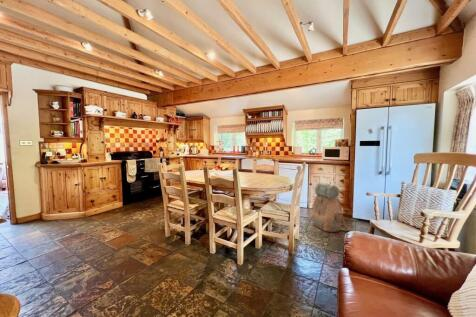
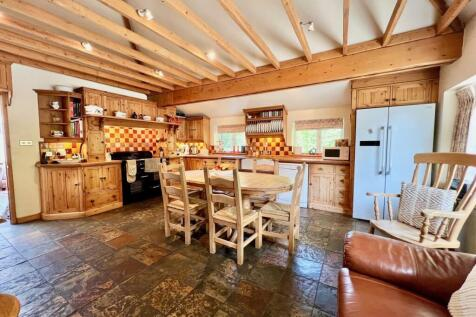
- backpack (328, 205)
